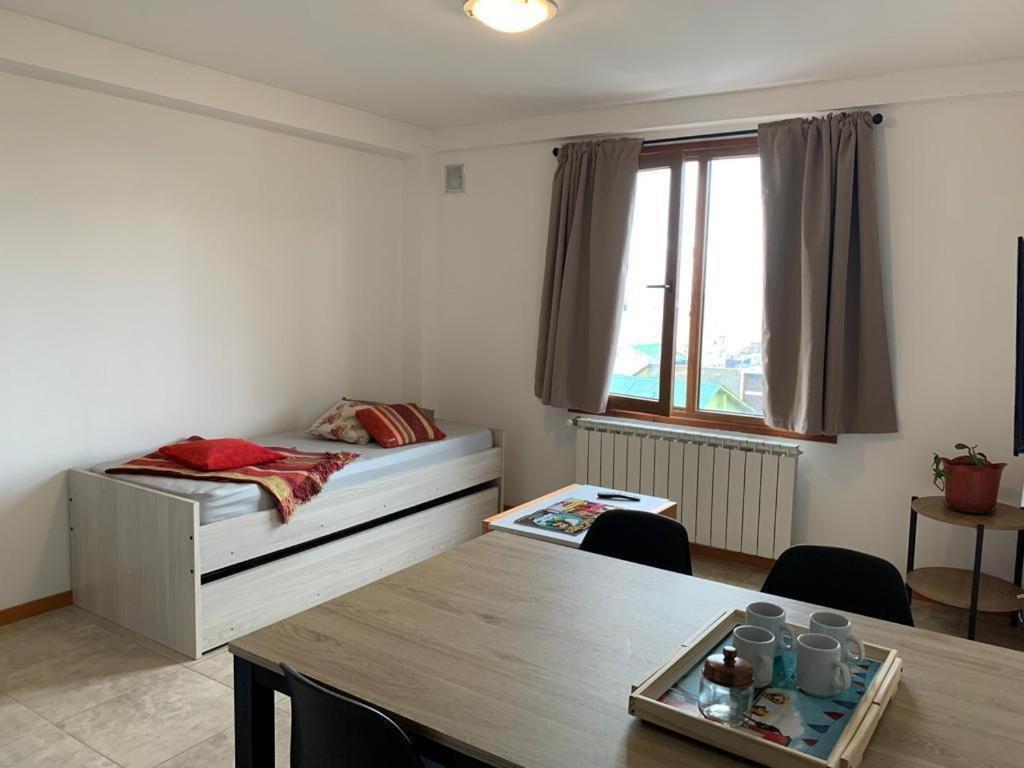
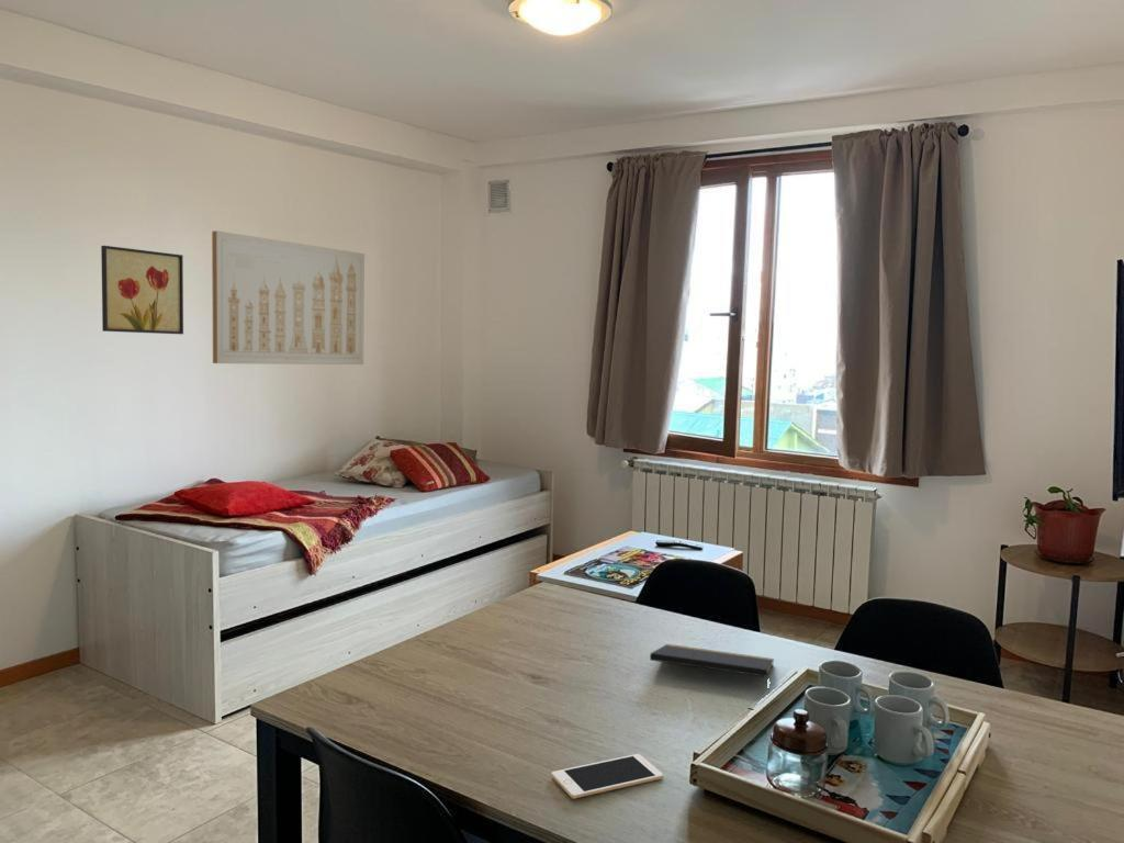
+ wall art (143, 291)
+ cell phone (607, 775)
+ notepad (712, 659)
+ wall art (294, 304)
